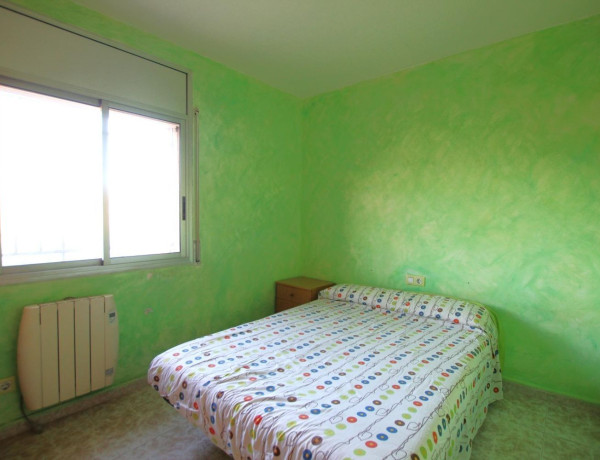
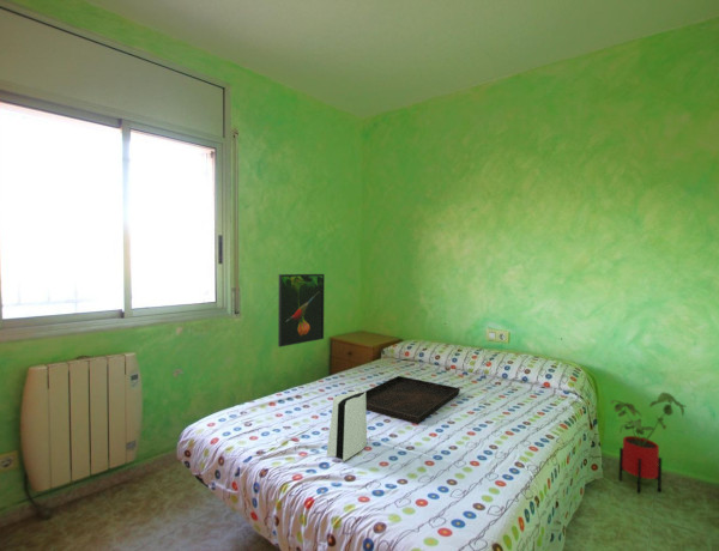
+ serving tray (406, 395)
+ book (350, 422)
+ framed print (302, 308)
+ house plant (645, 438)
